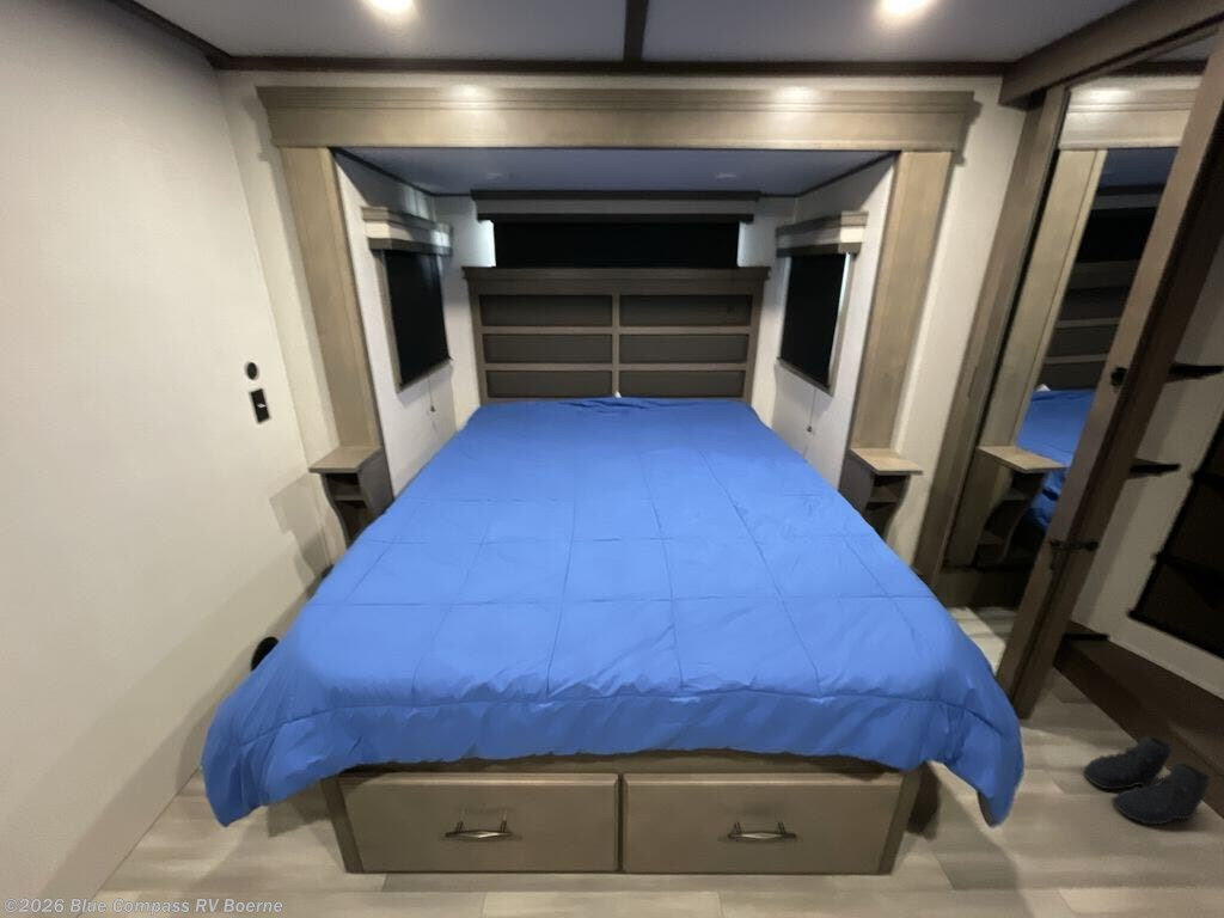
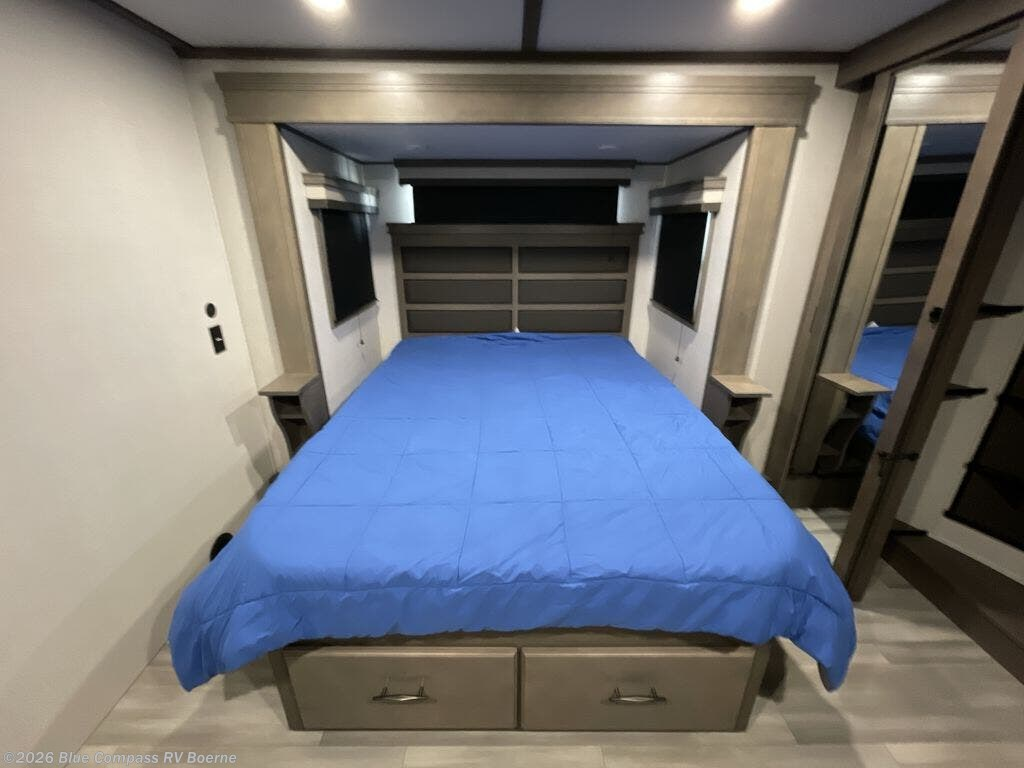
- boots (1145, 773)
